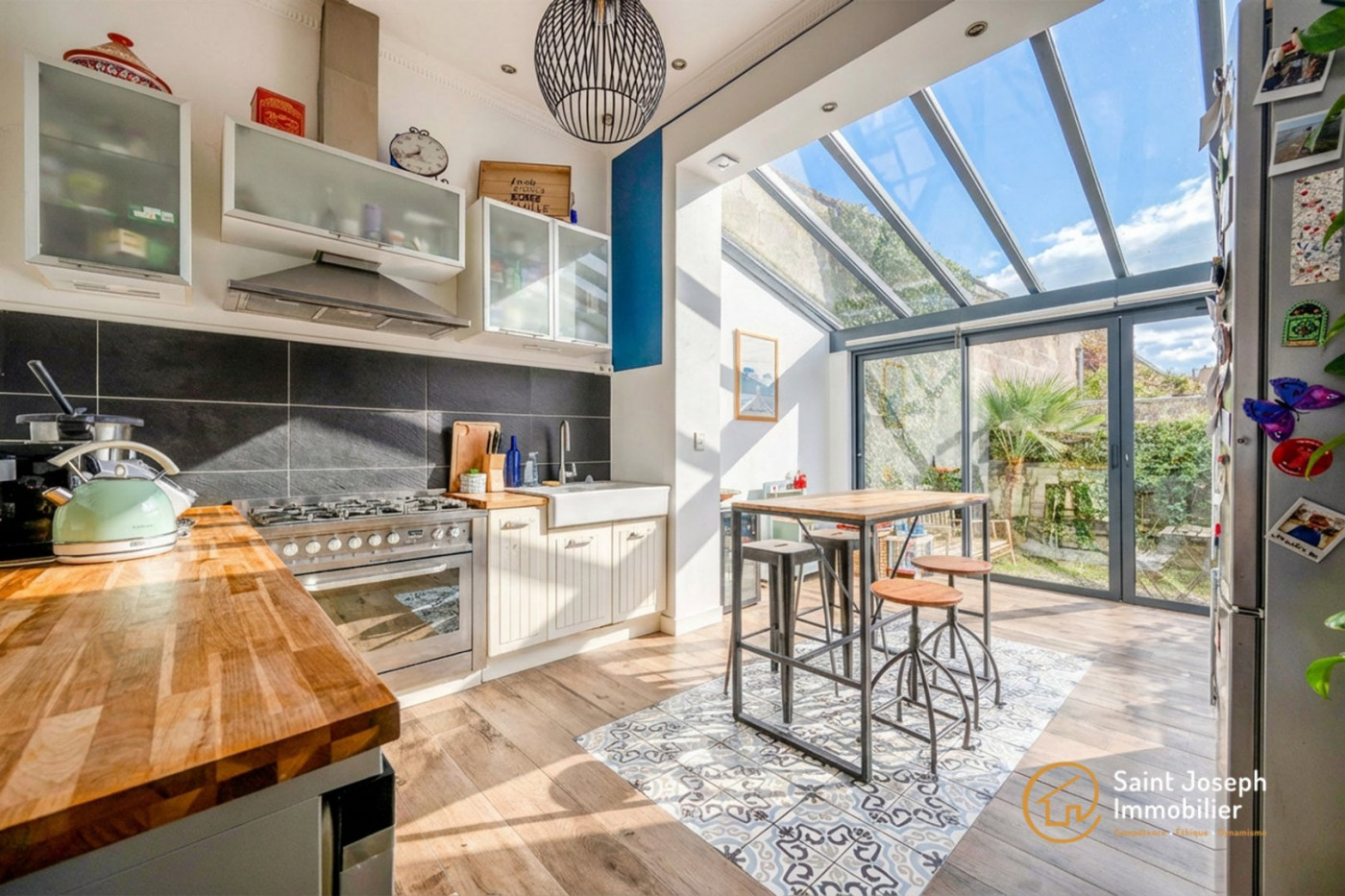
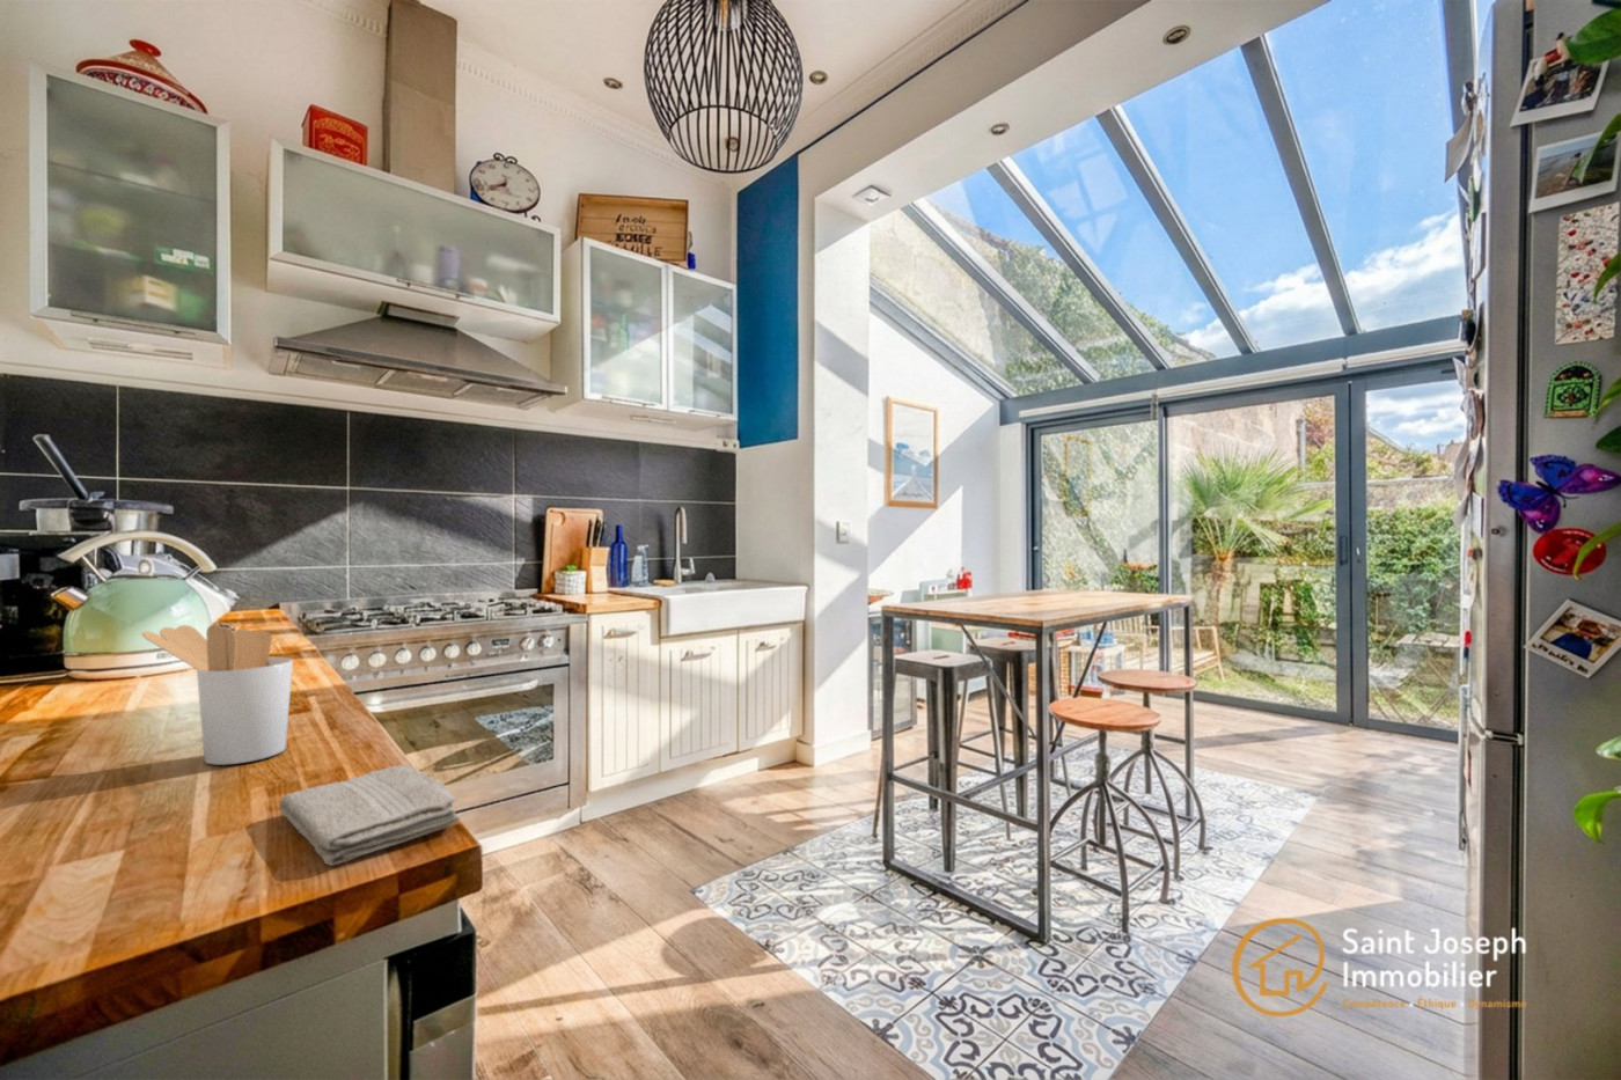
+ washcloth (369, 805)
+ utensil holder (222, 687)
